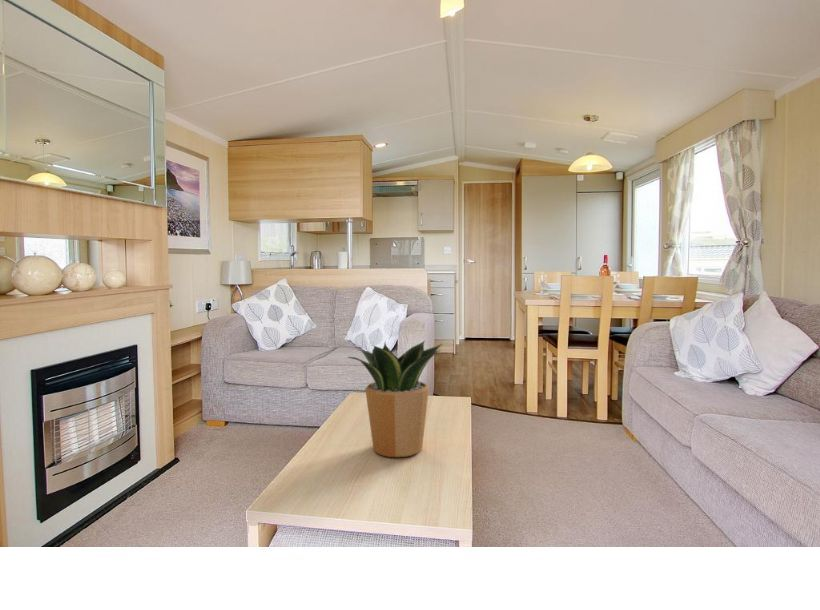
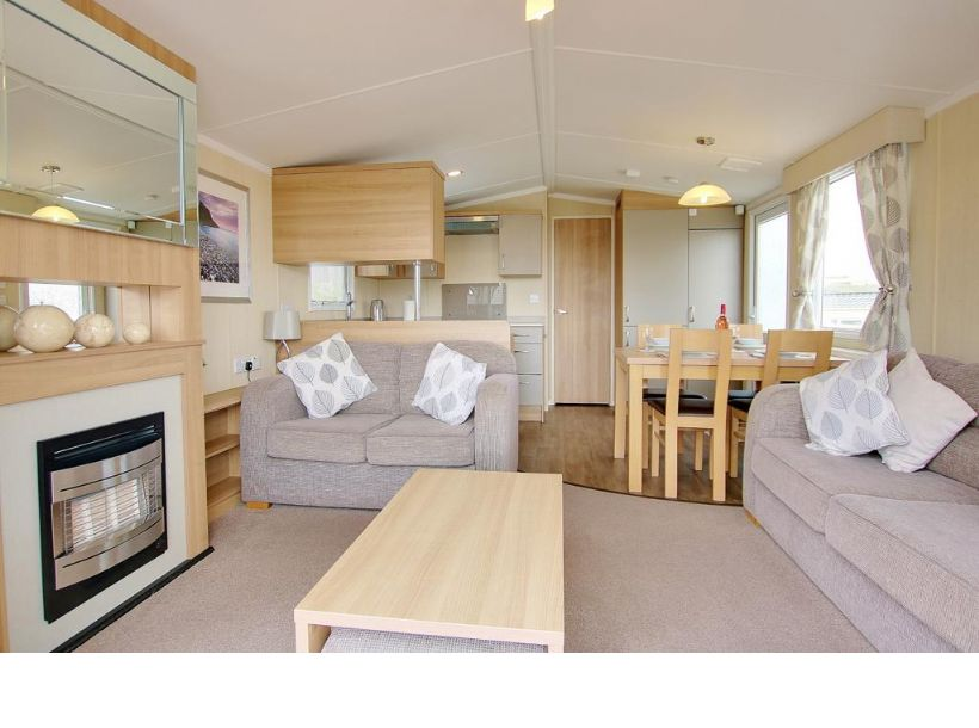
- potted plant (402, 395)
